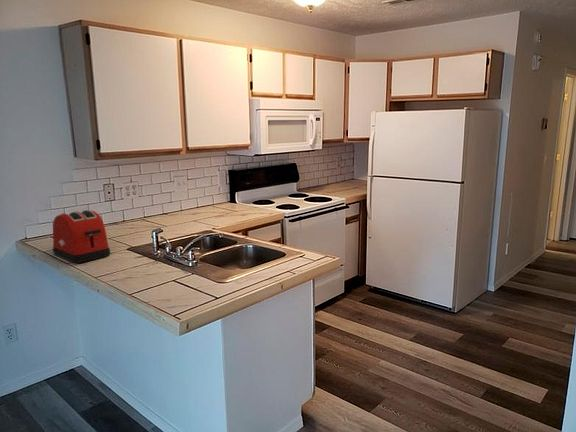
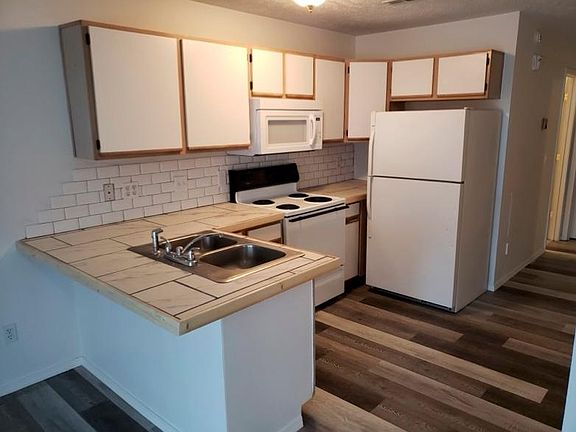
- toaster (80, 233)
